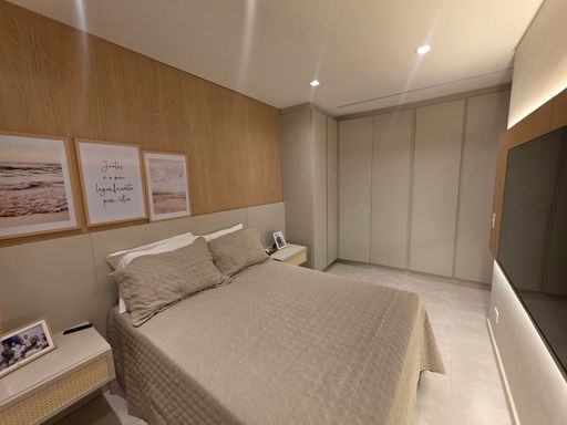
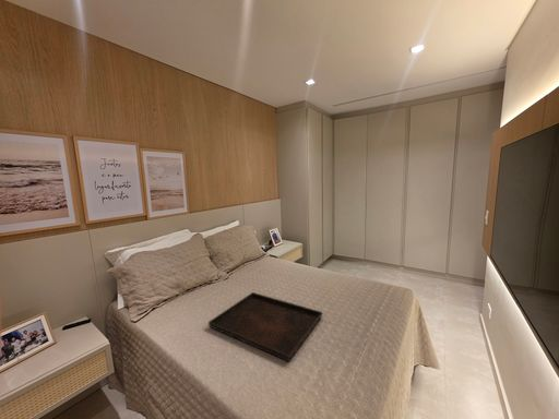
+ serving tray (266, 320)
